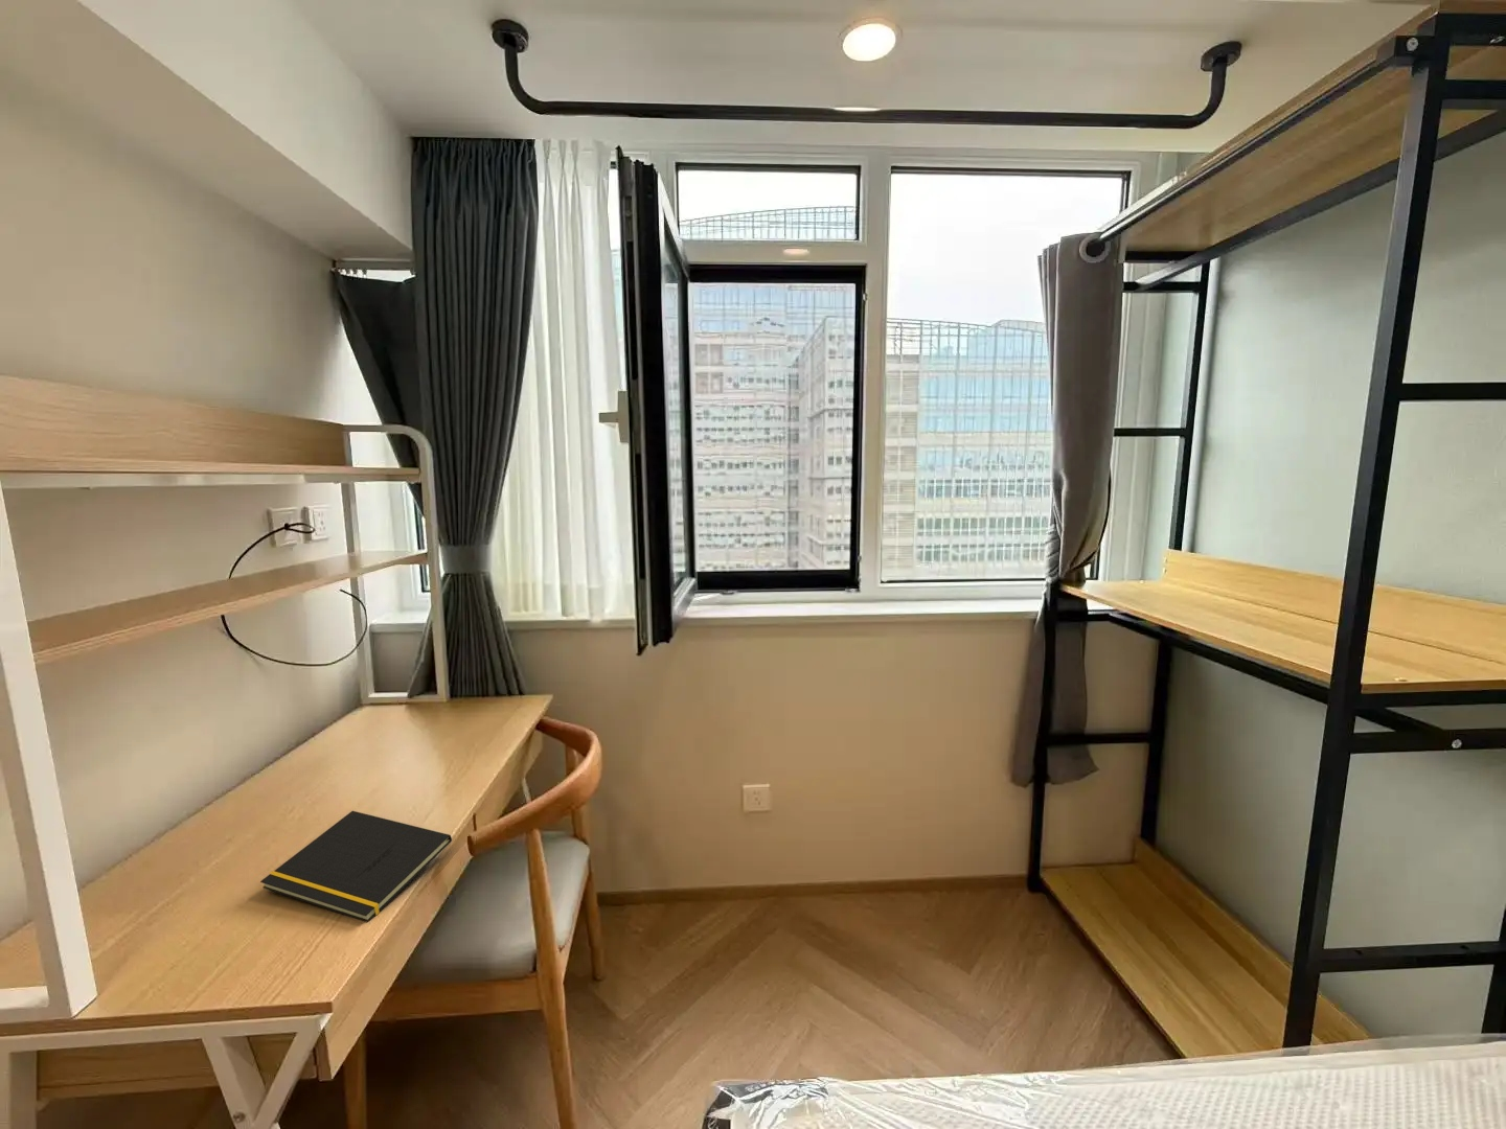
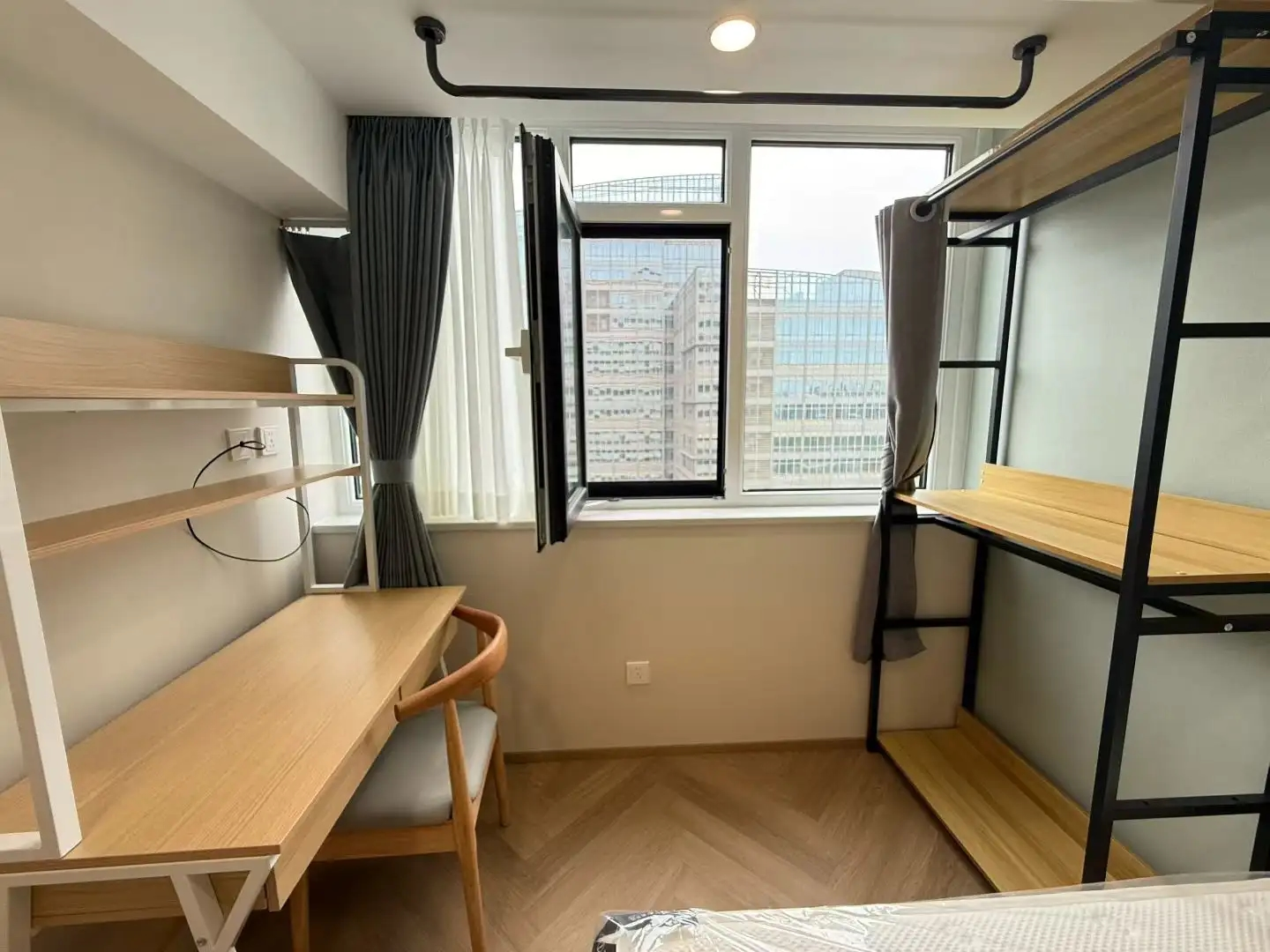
- notepad (359, 860)
